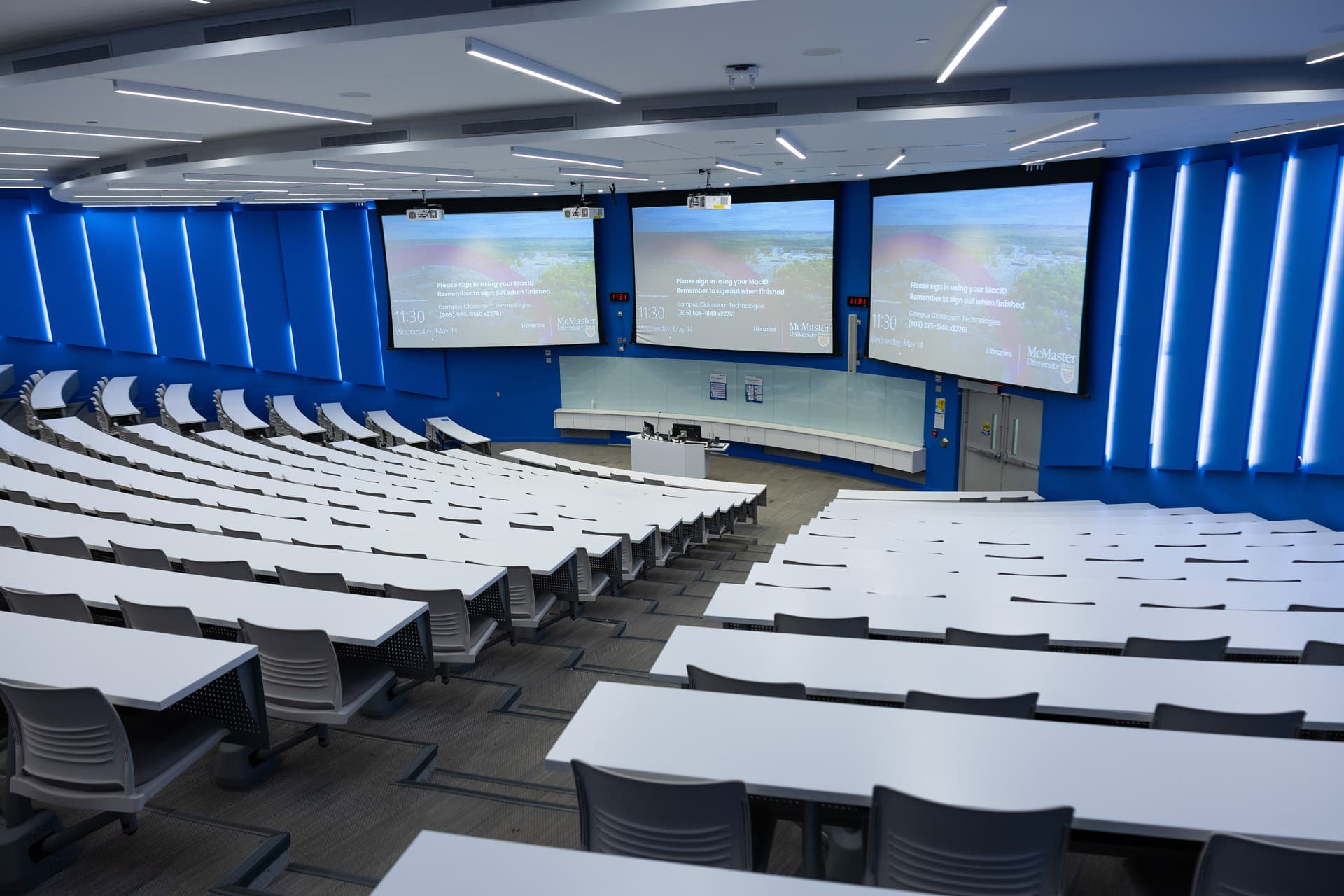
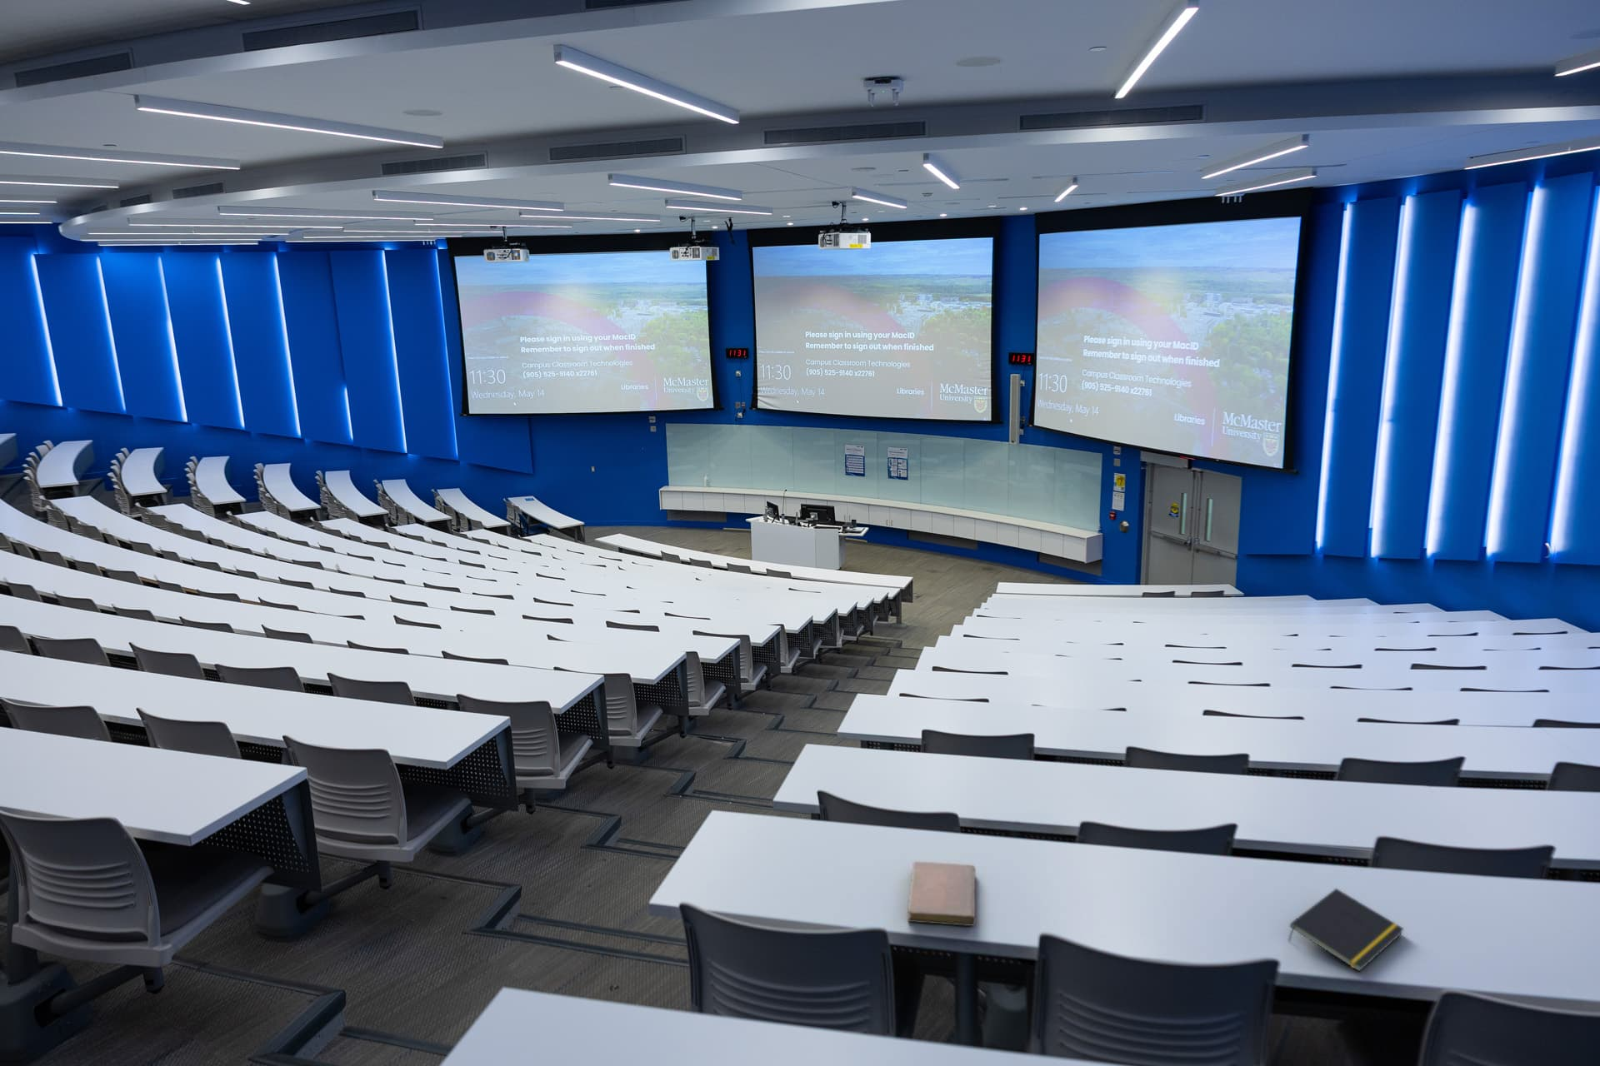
+ notebook (943, 892)
+ notepad (1346, 927)
